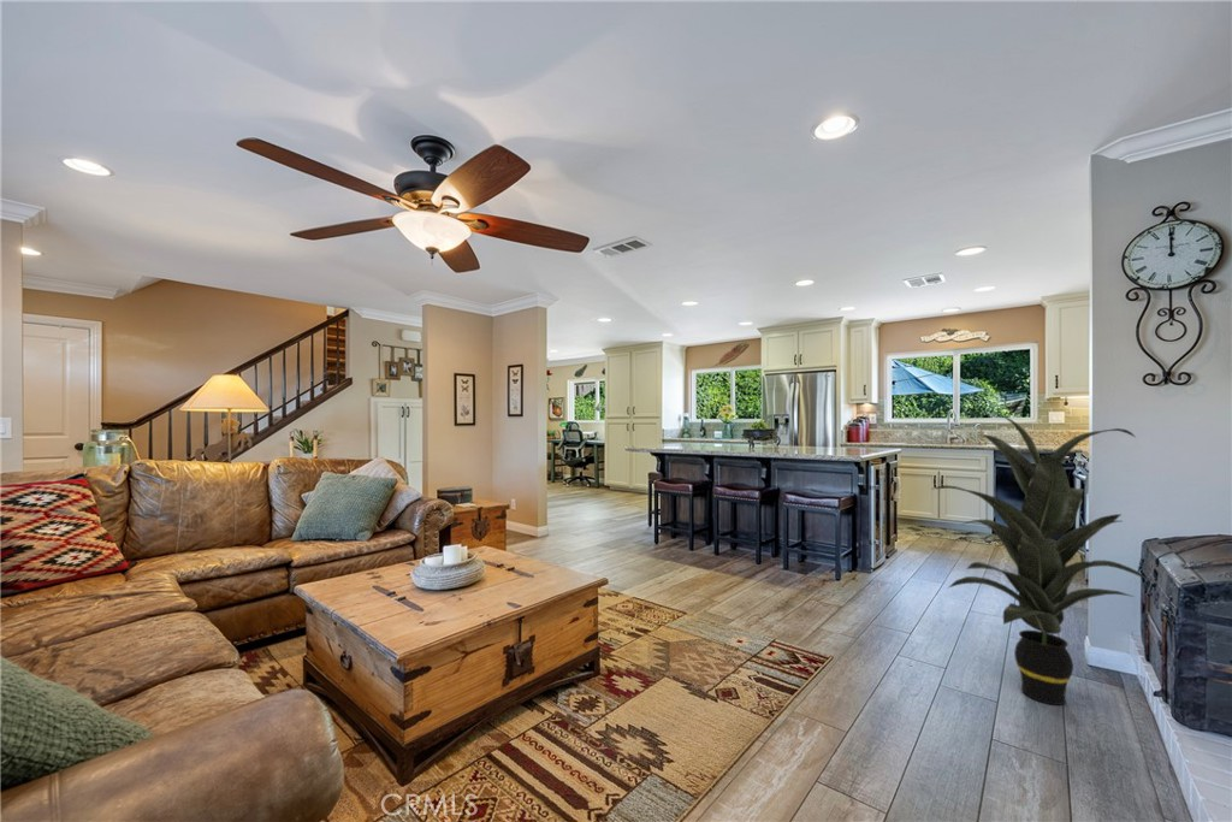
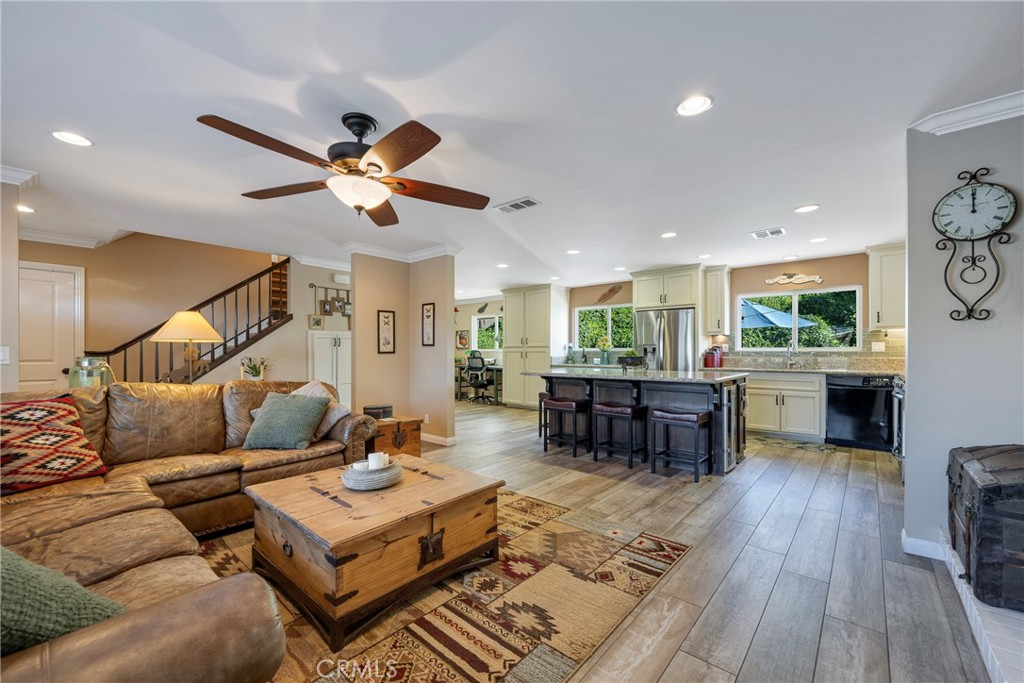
- indoor plant (1029, 550)
